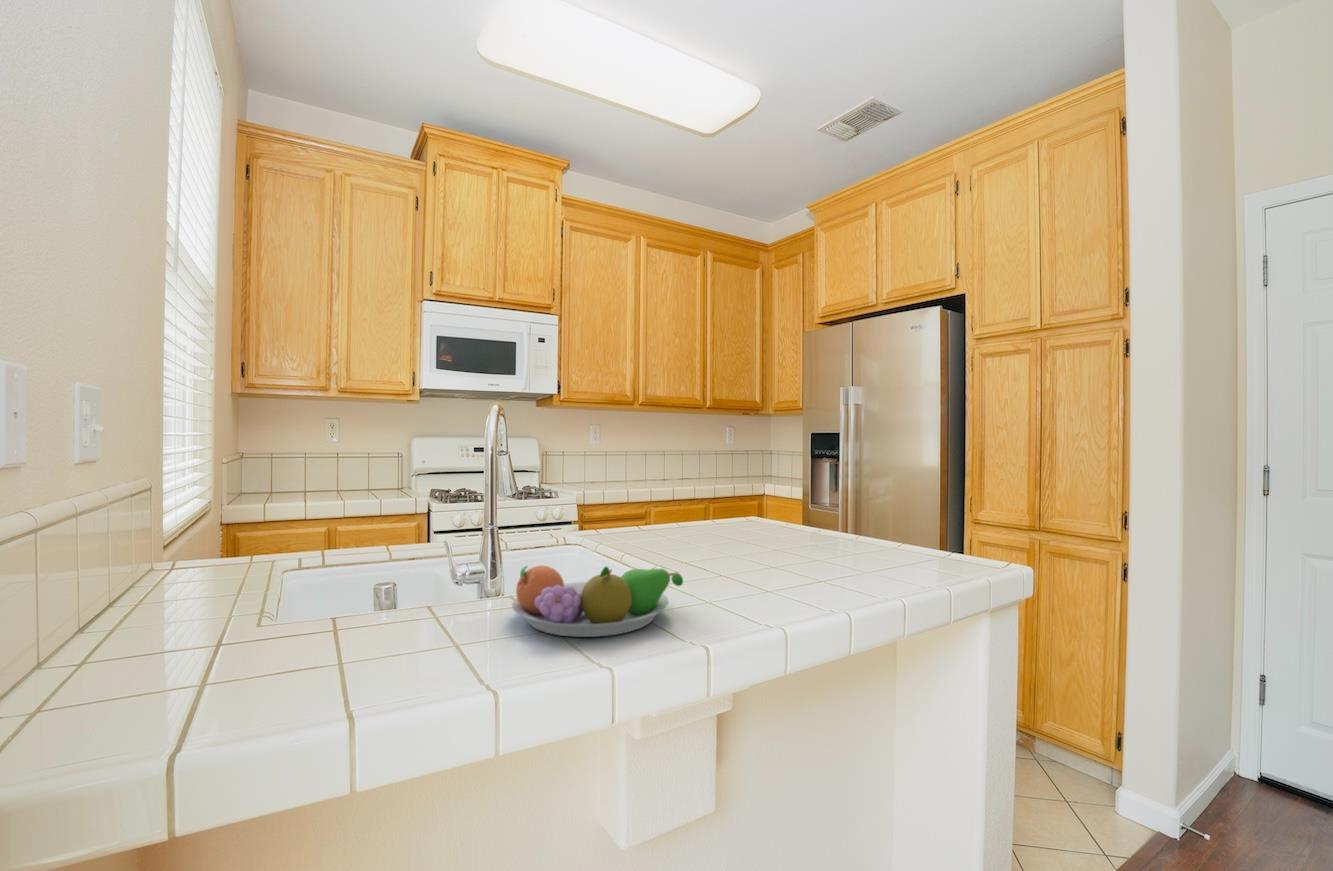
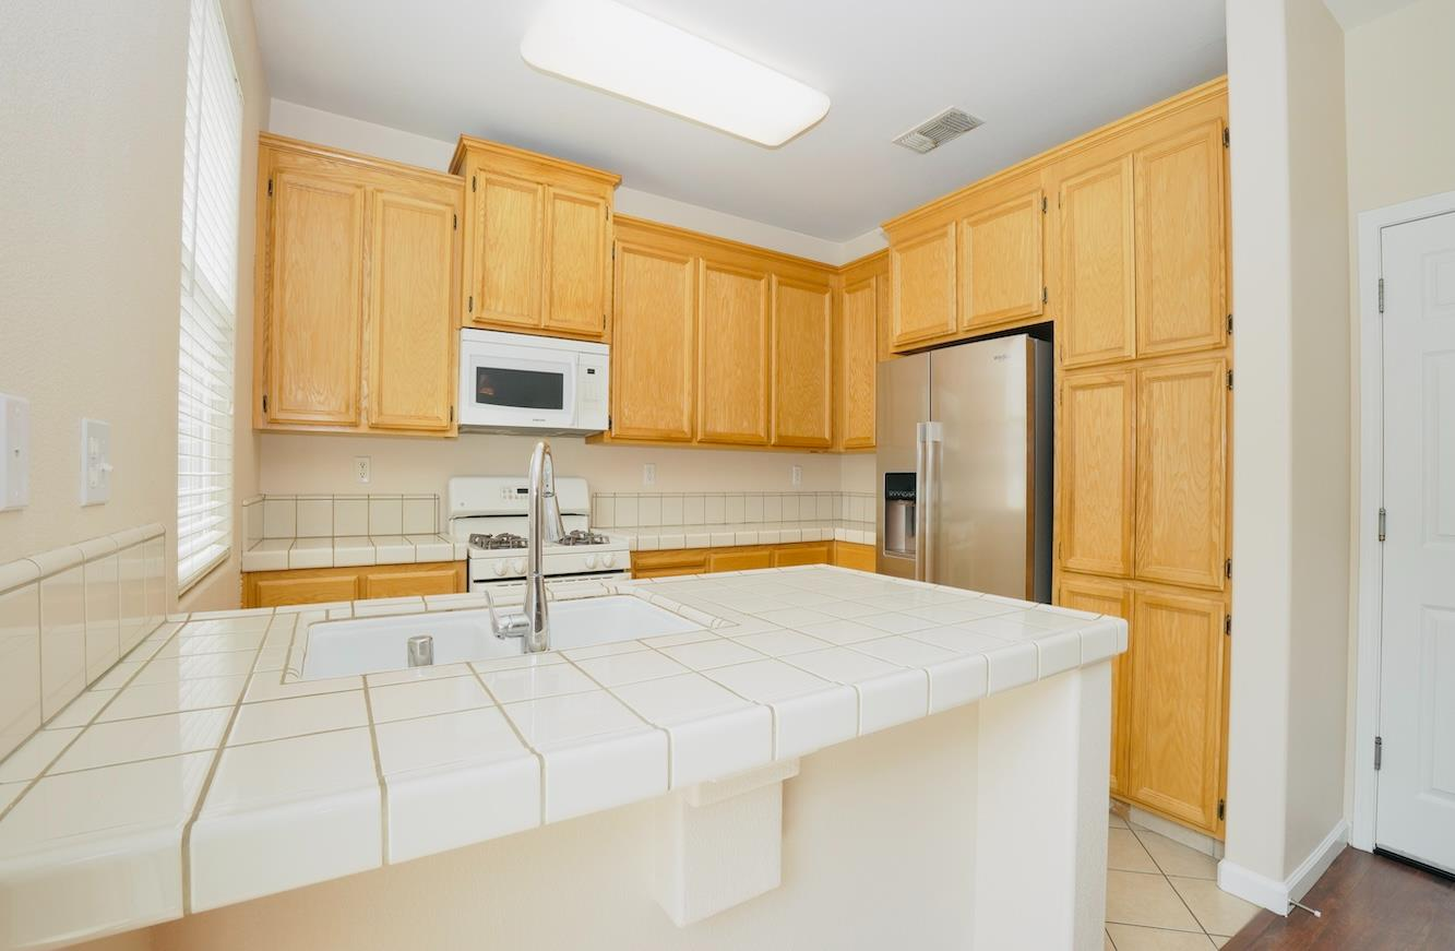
- fruit bowl (596, 586)
